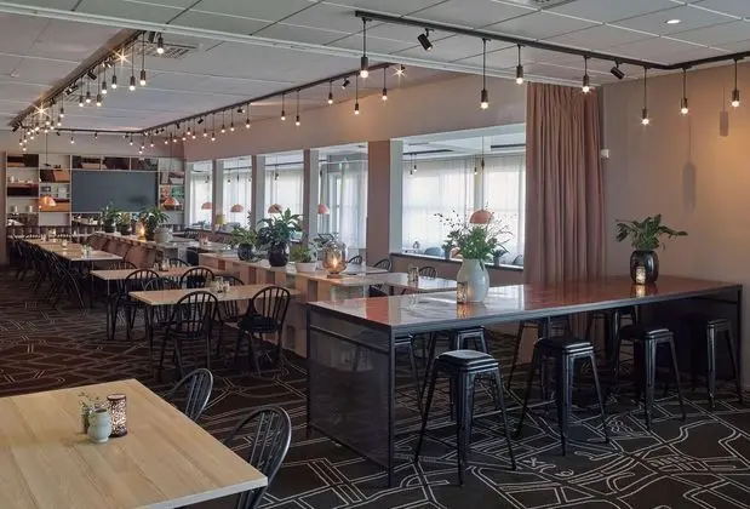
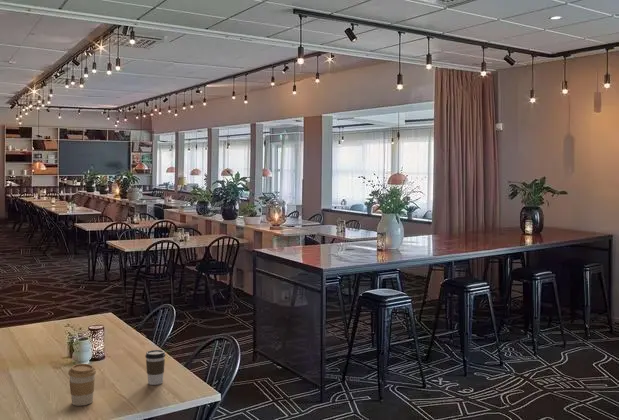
+ coffee cup (82, 384)
+ coffee cup (155, 367)
